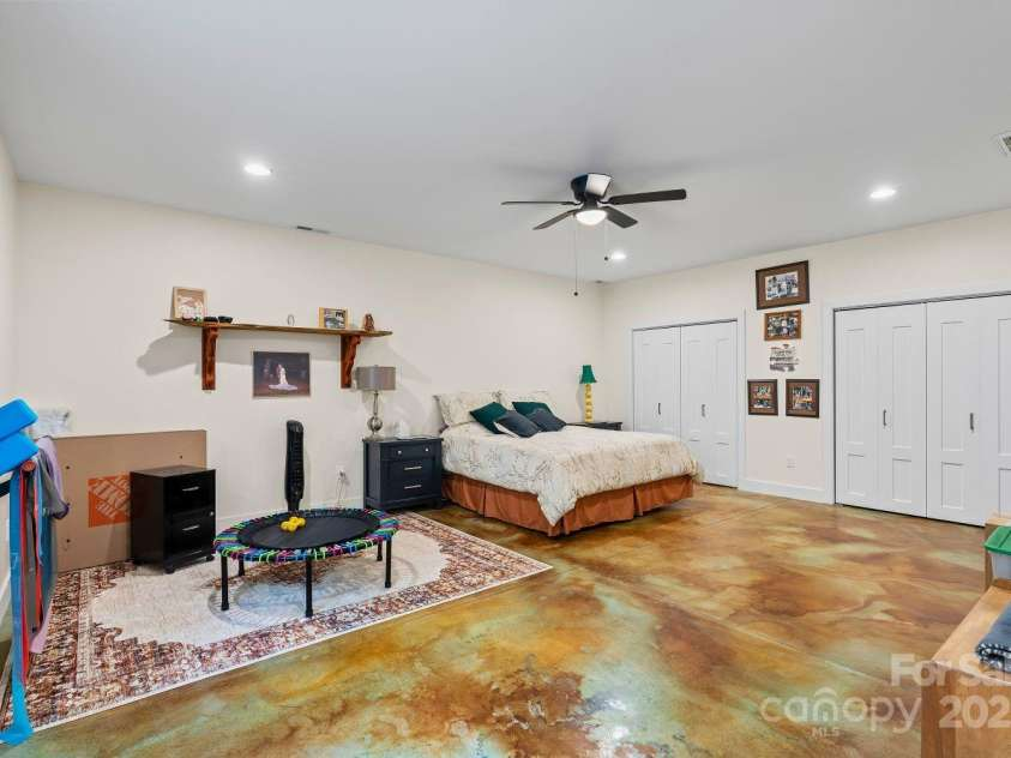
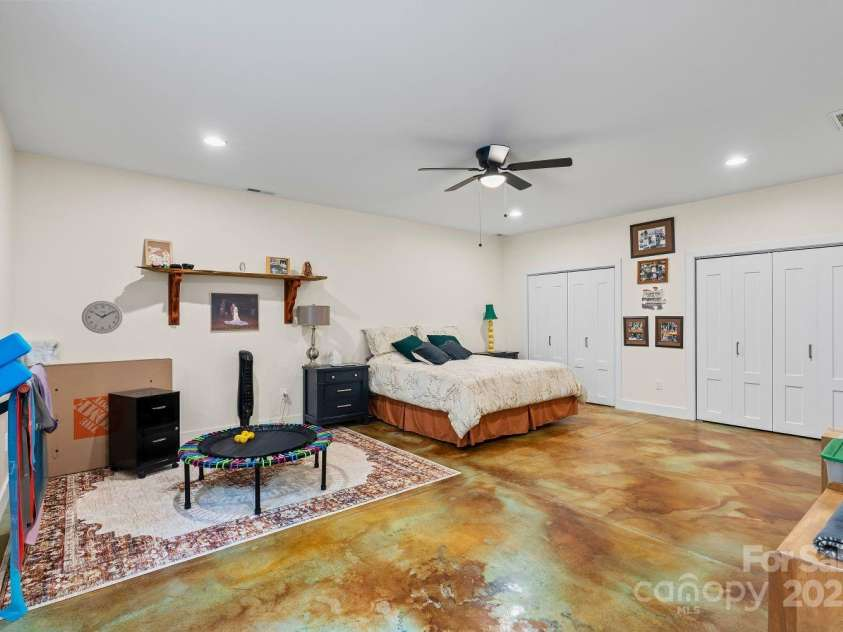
+ wall clock (102, 317)
